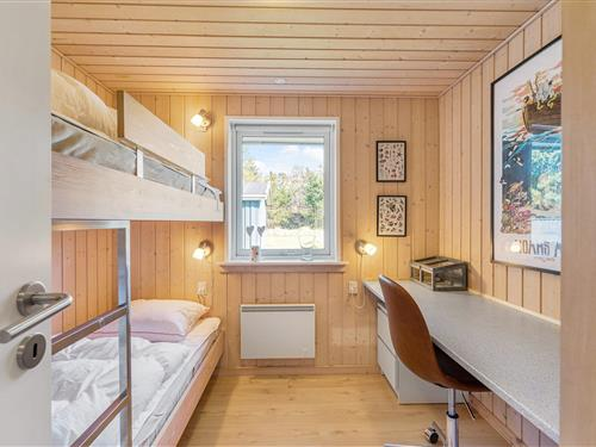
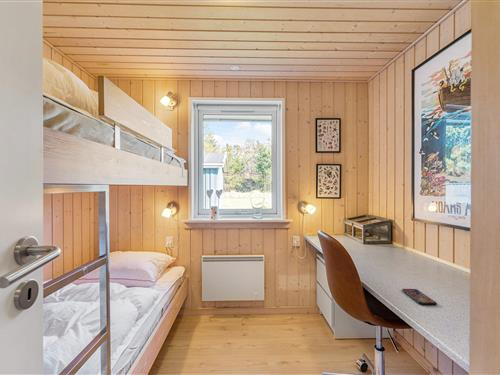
+ smartphone (418, 296)
